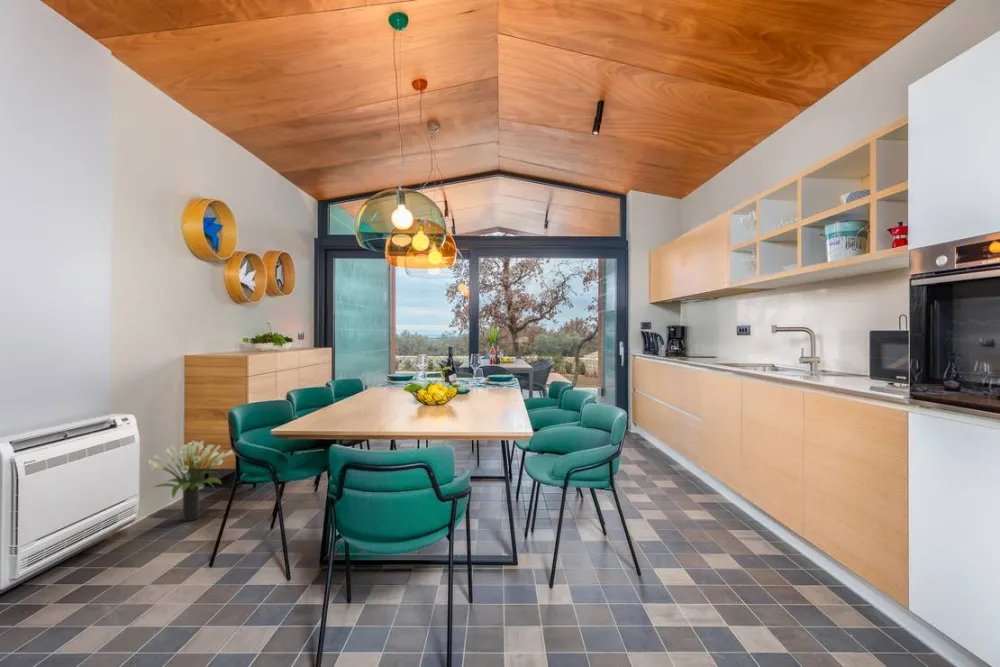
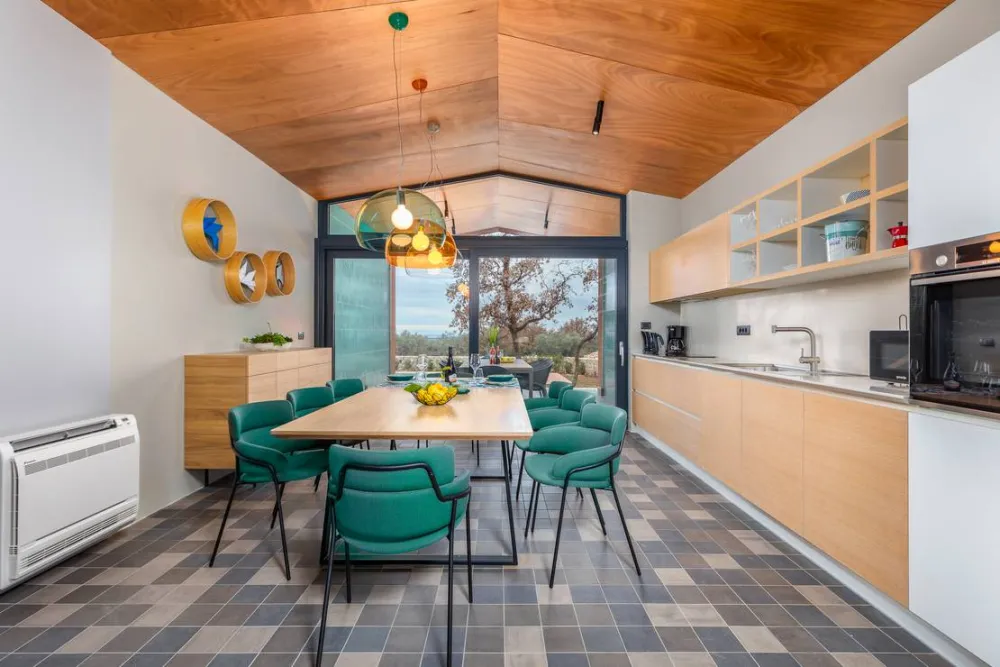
- potted plant (192, 478)
